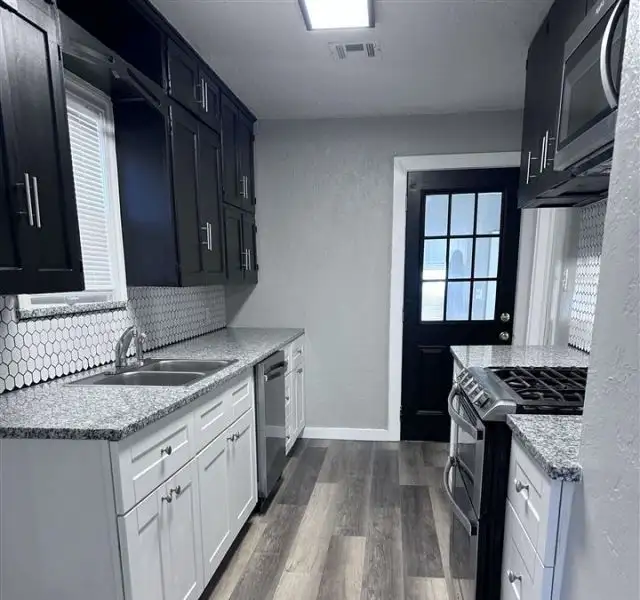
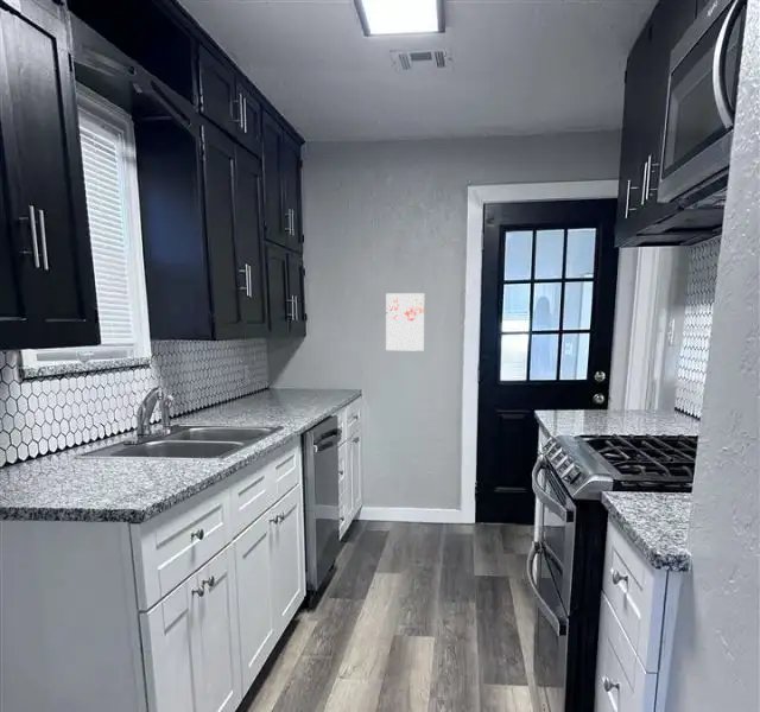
+ wall art (405, 322)
